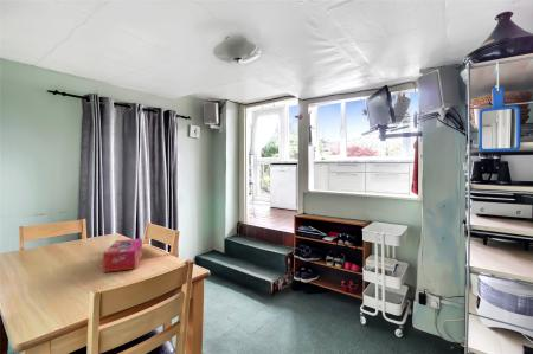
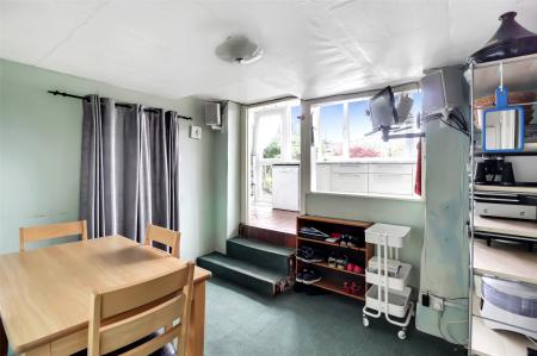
- tissue box (124, 253)
